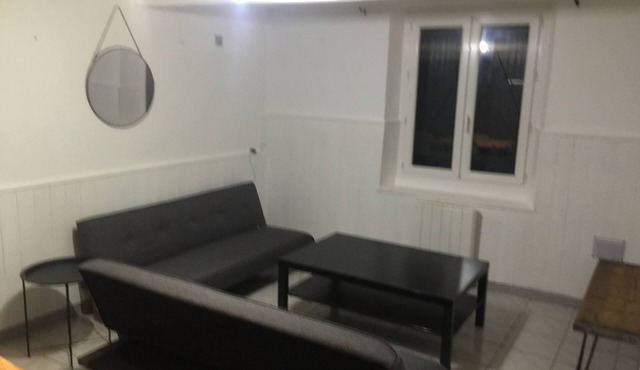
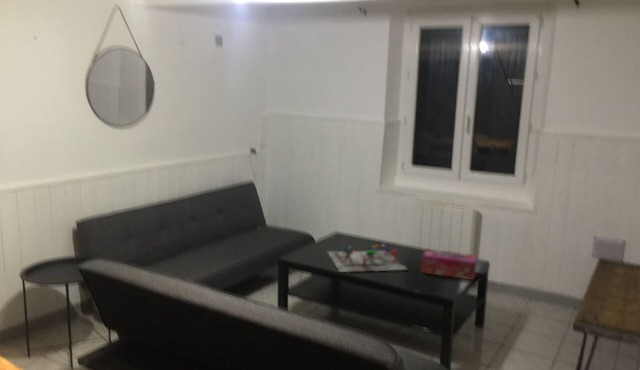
+ tissue box (449, 263)
+ board game (365, 252)
